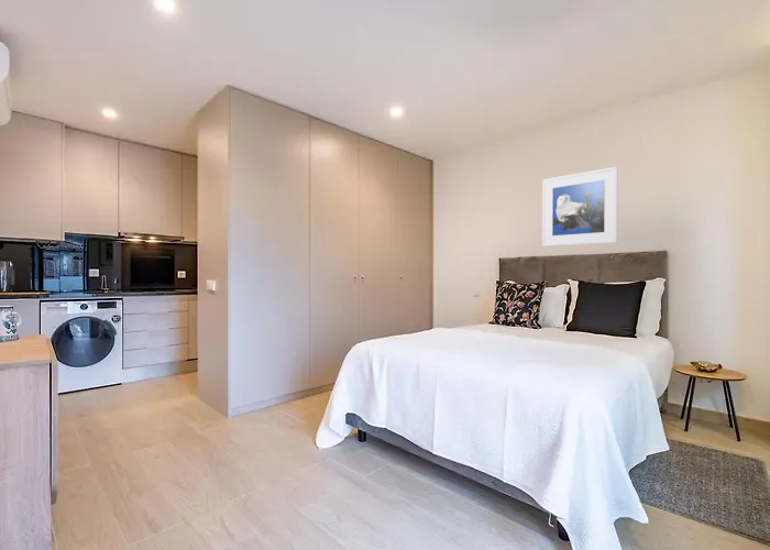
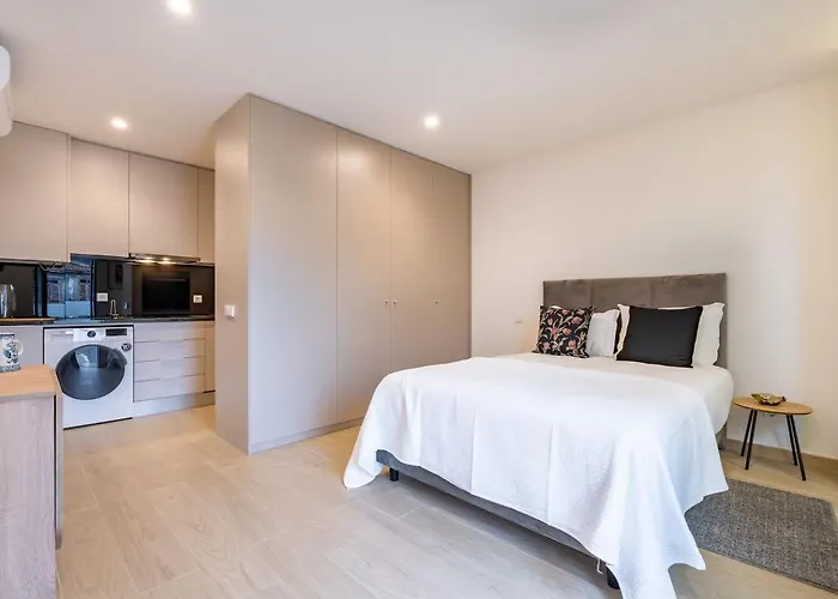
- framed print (578, 209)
